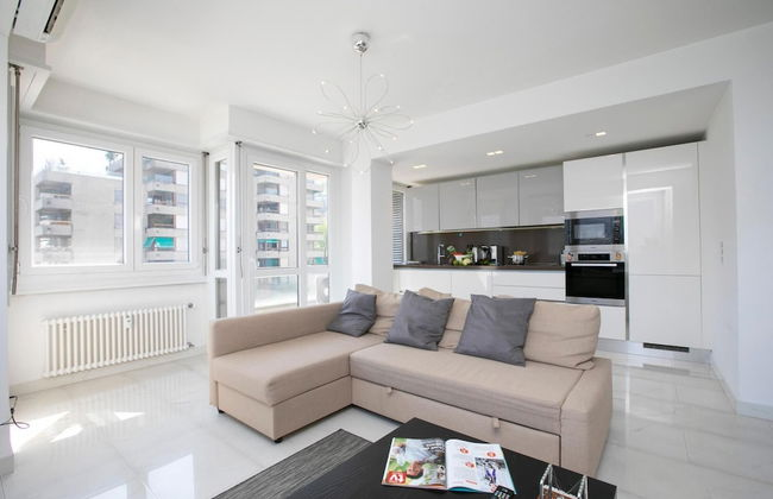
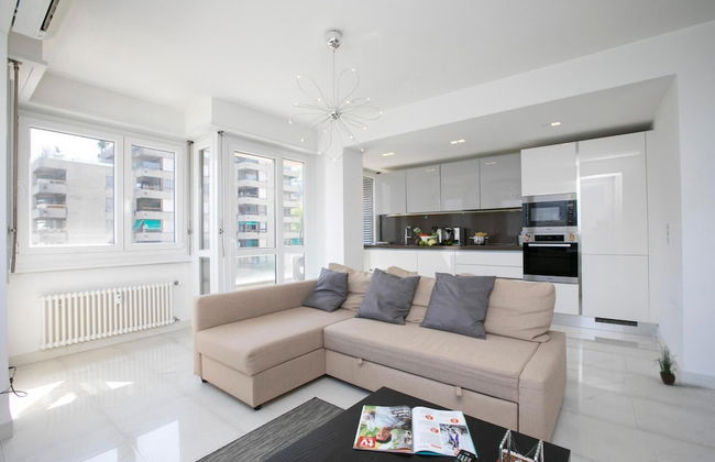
+ potted plant (666, 361)
